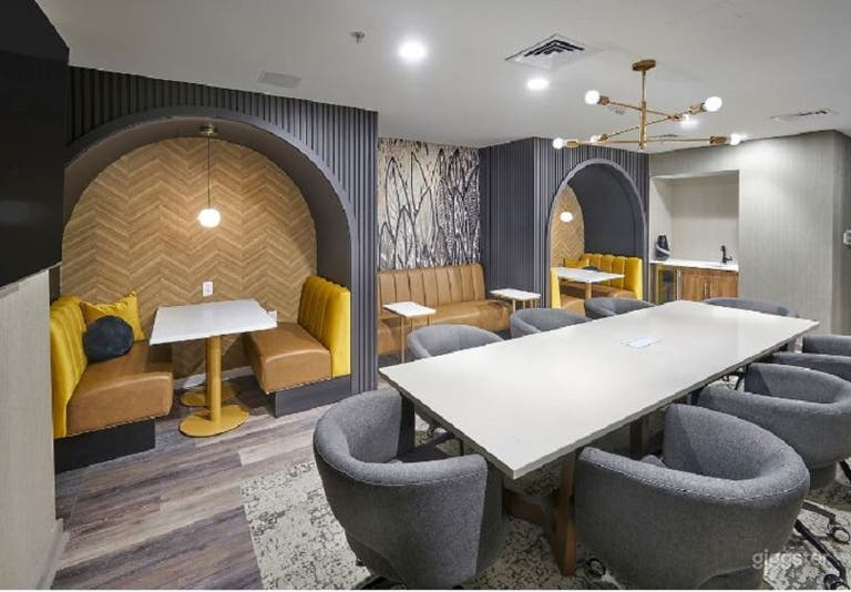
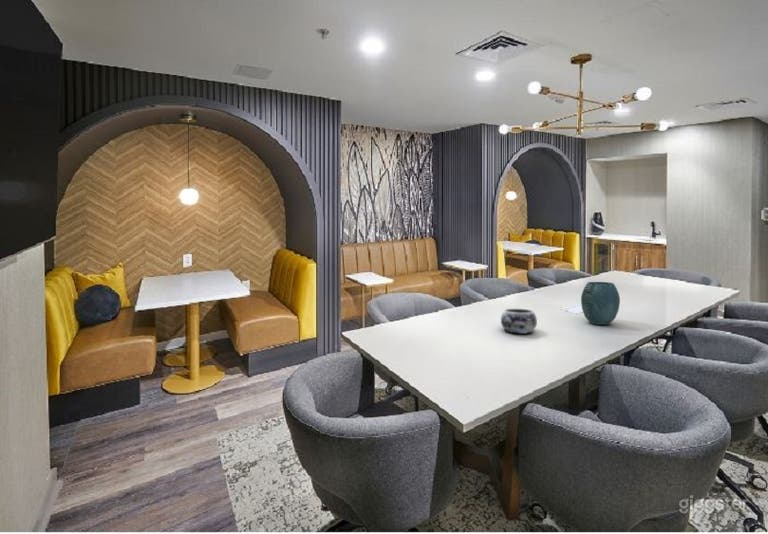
+ vase (599, 303)
+ decorative bowl (518, 320)
